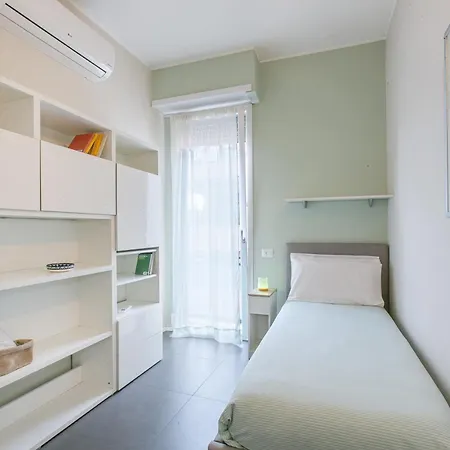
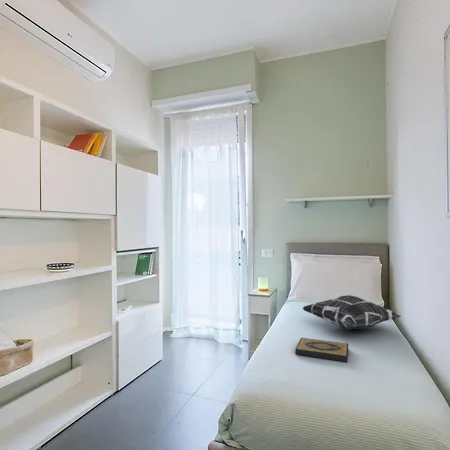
+ hardback book (322, 349)
+ decorative pillow (349, 311)
